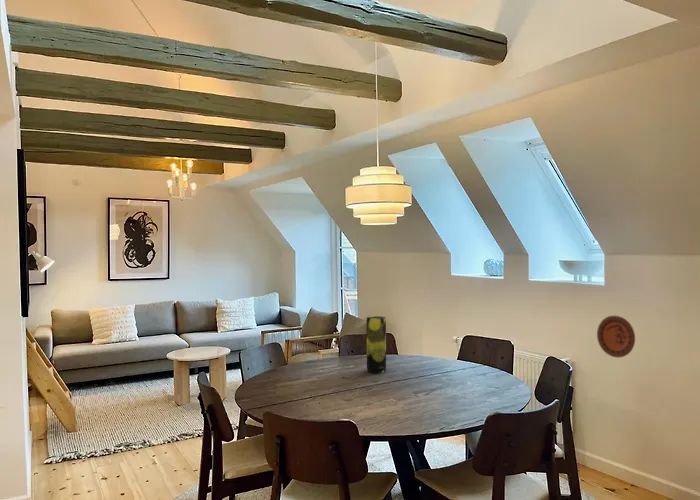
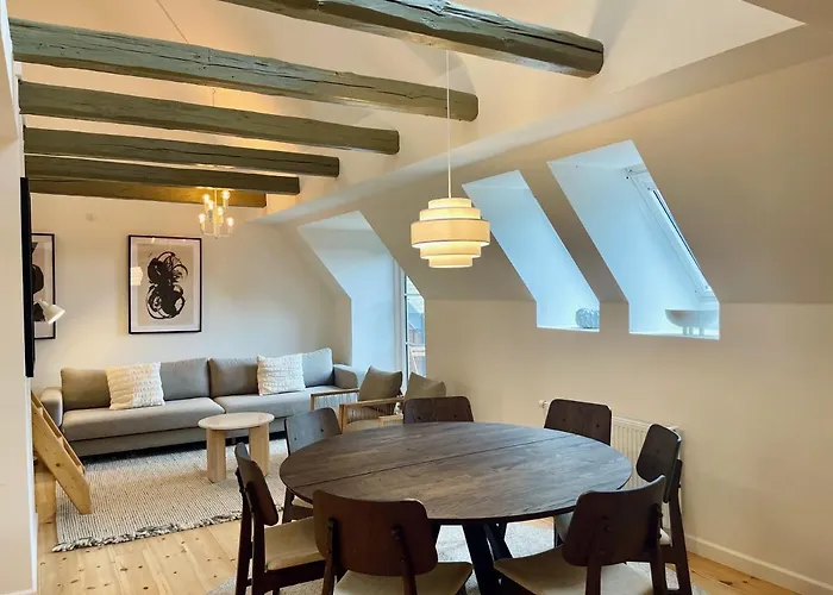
- decorative plate (615, 336)
- vase (376, 344)
